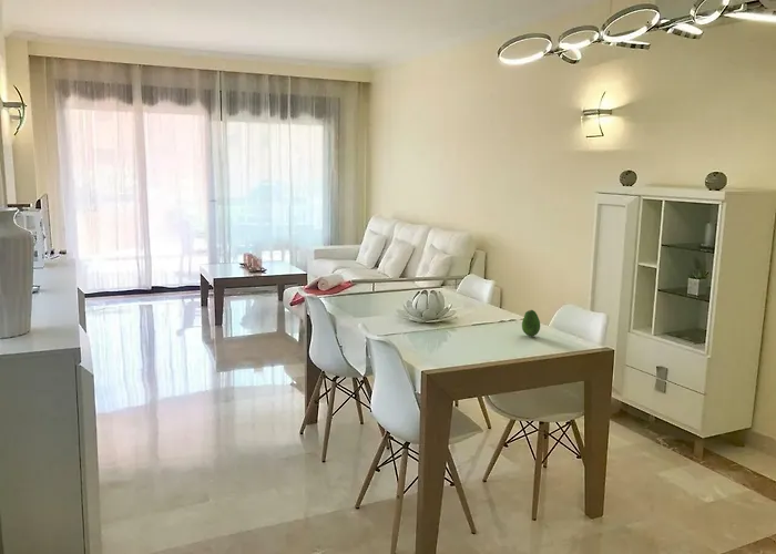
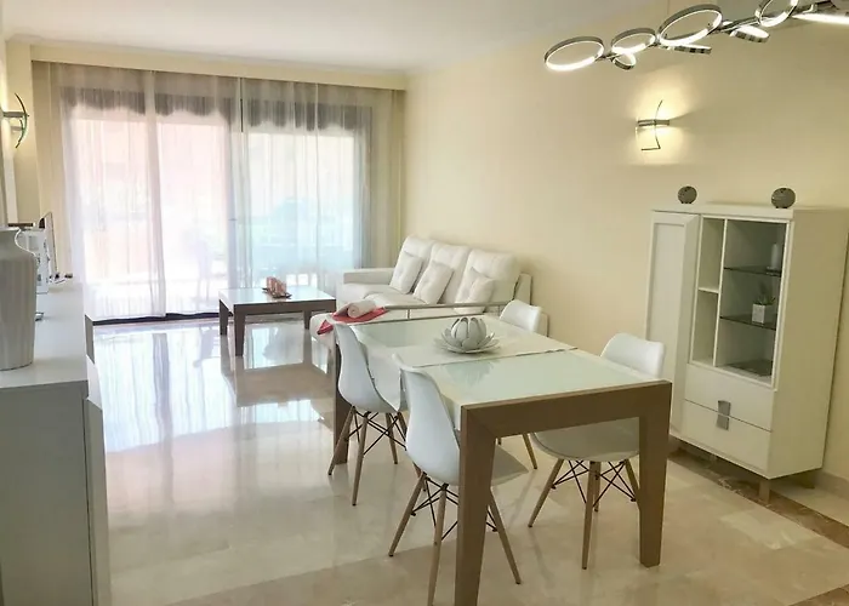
- fruit (531, 322)
